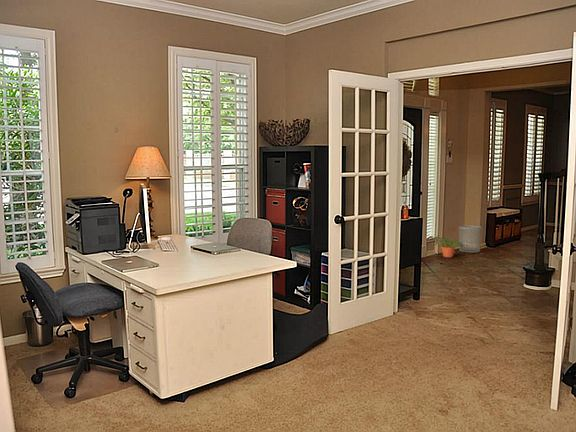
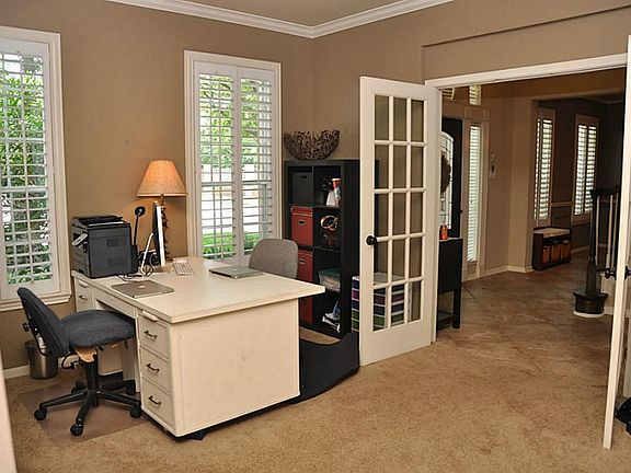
- waste bin (469, 239)
- potted plant (449, 246)
